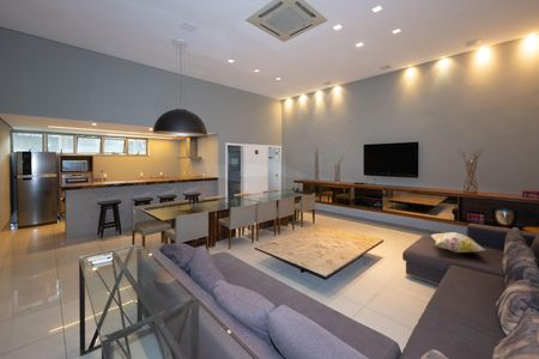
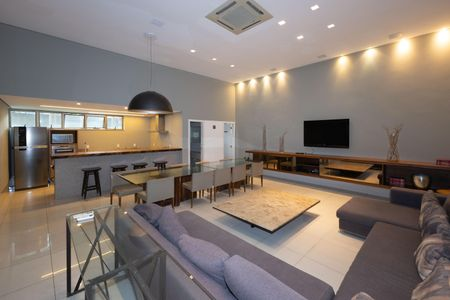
- decorative pillow (454, 242)
